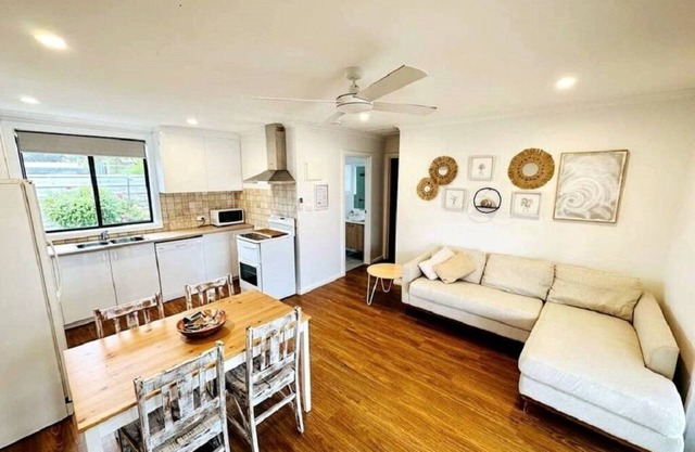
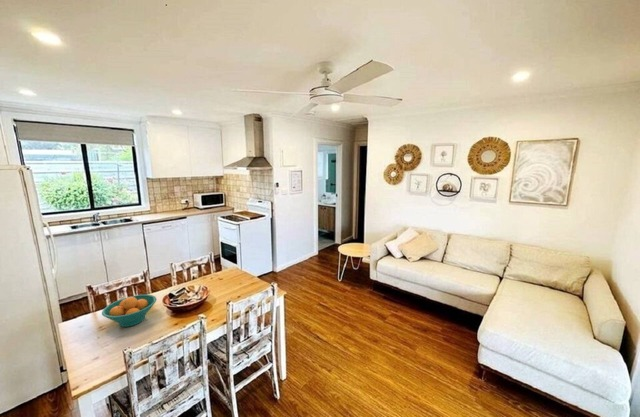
+ fruit bowl (130, 309)
